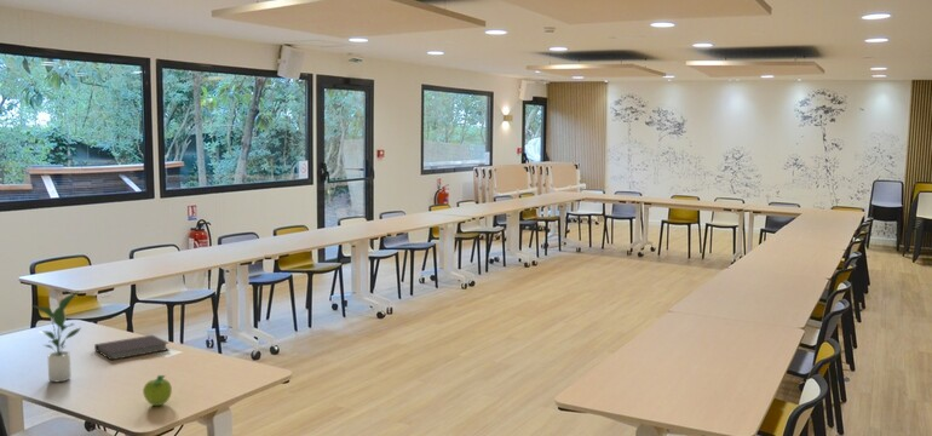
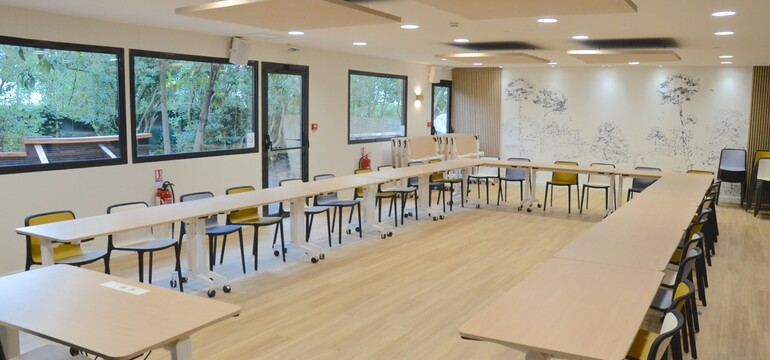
- notebook (132, 346)
- fruit (157, 390)
- potted plant (58, 334)
